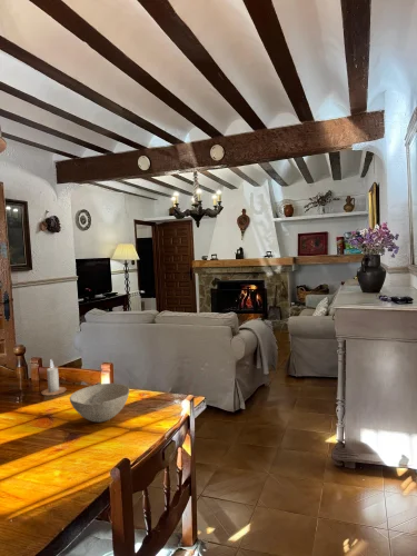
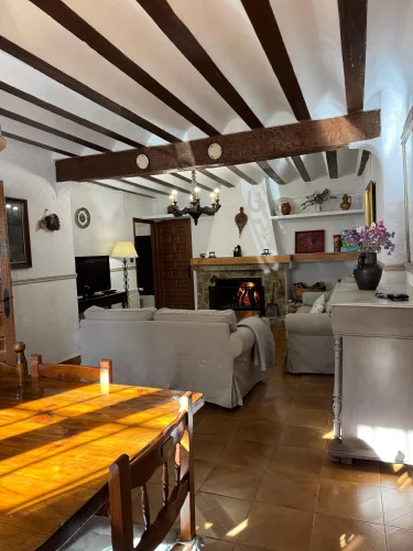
- bowl (100, 405)
- candle (52, 375)
